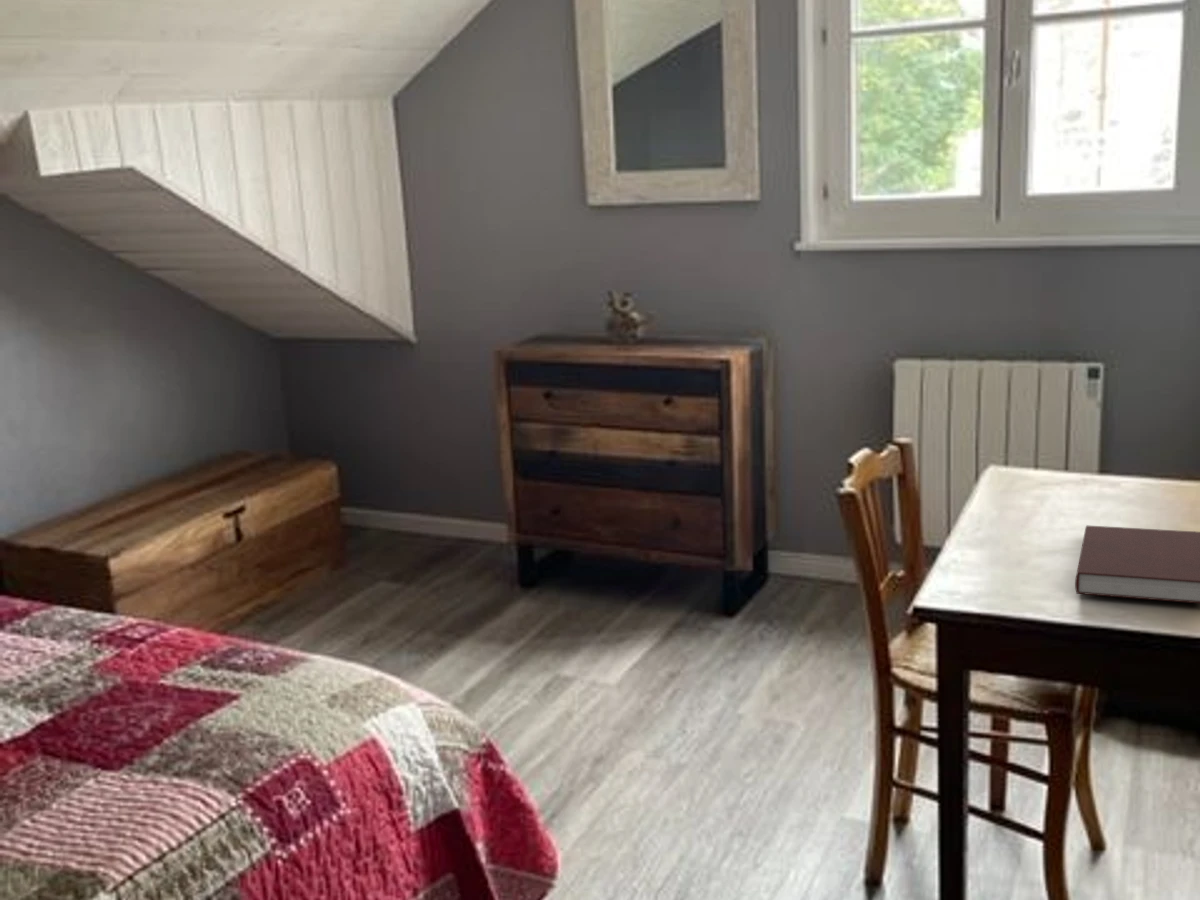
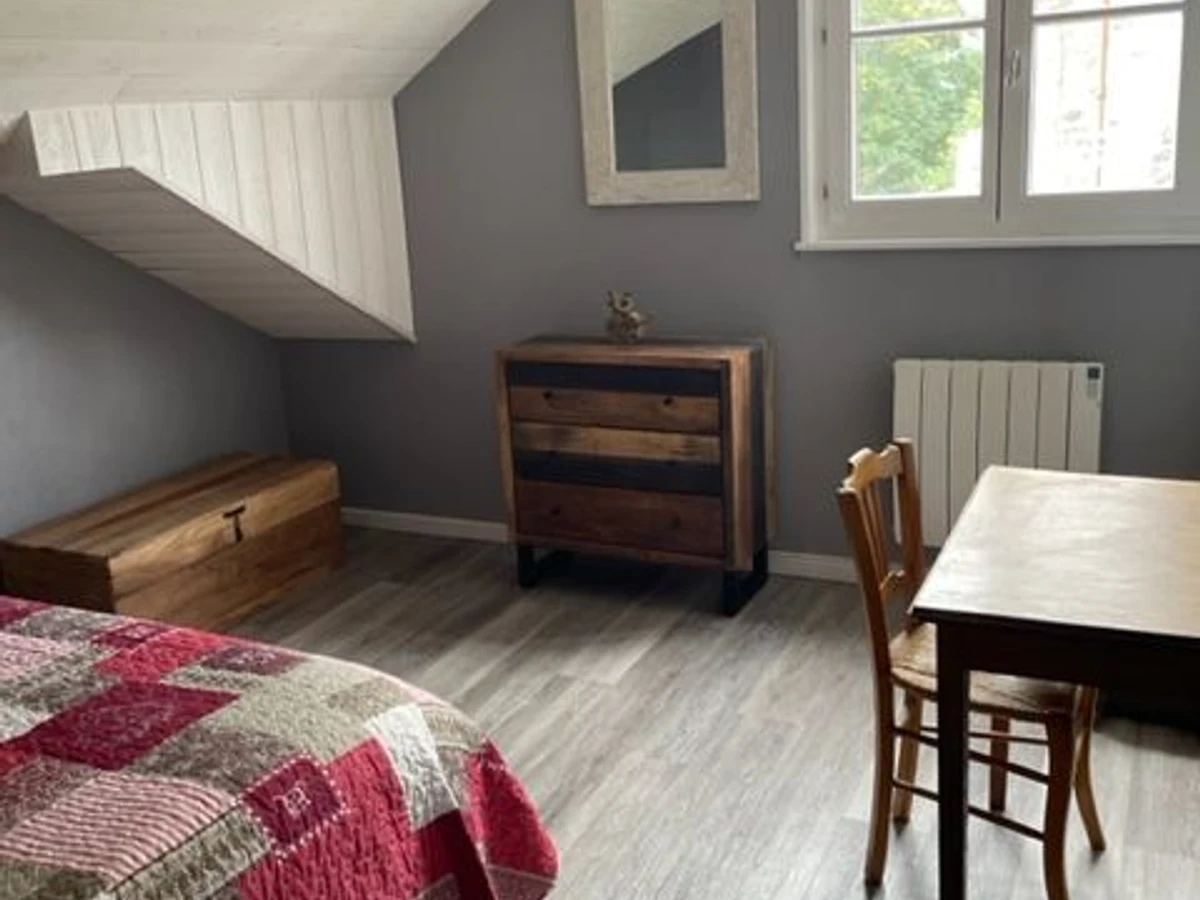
- notebook (1150, 562)
